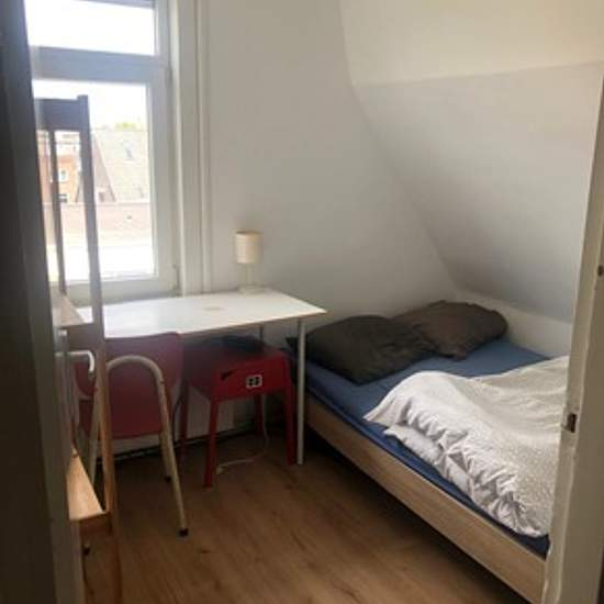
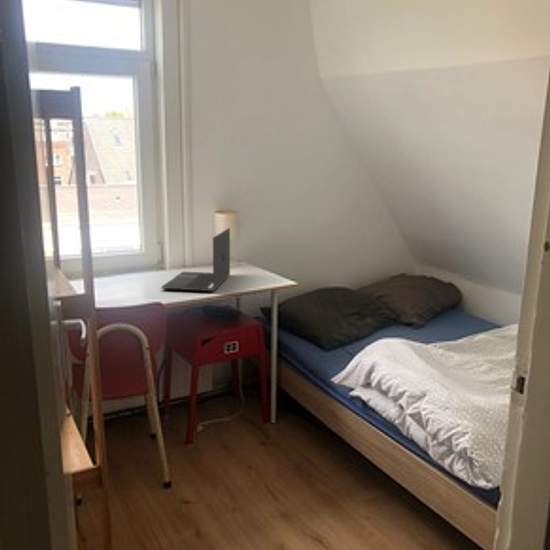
+ laptop (197, 272)
